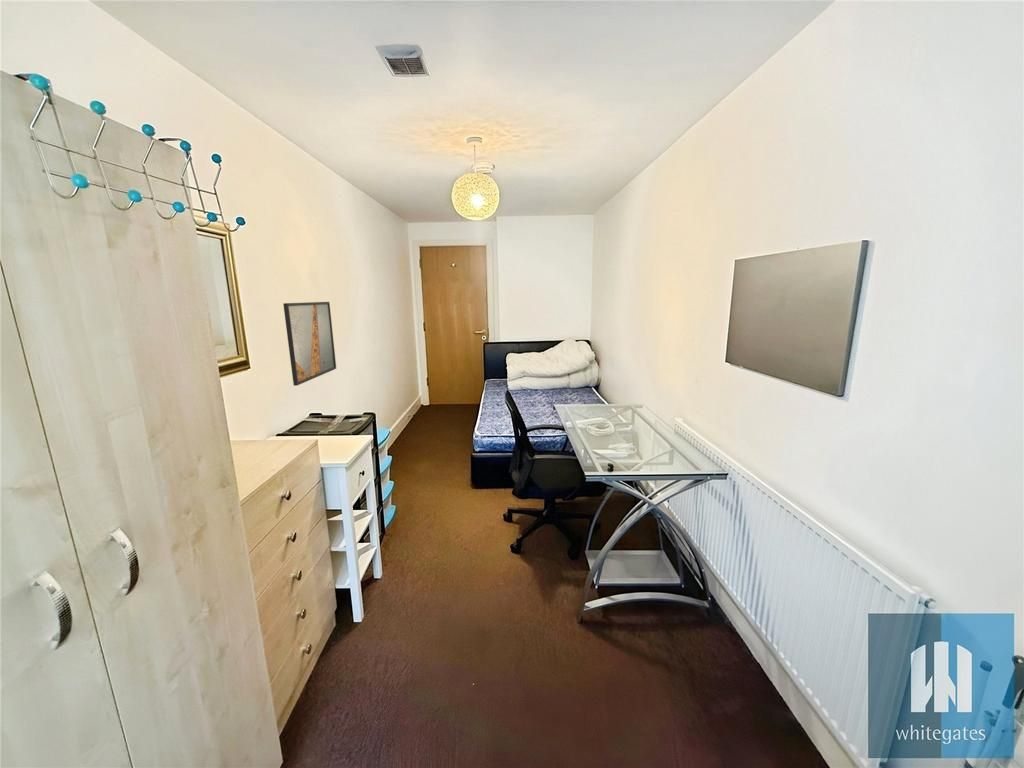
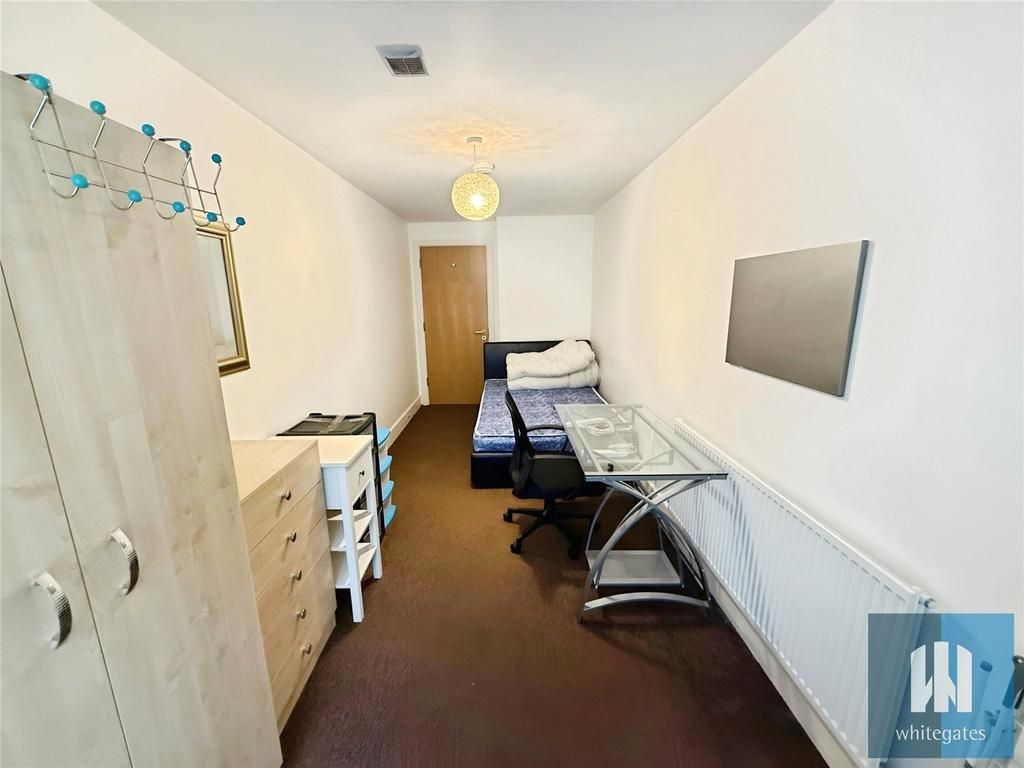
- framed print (313, 340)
